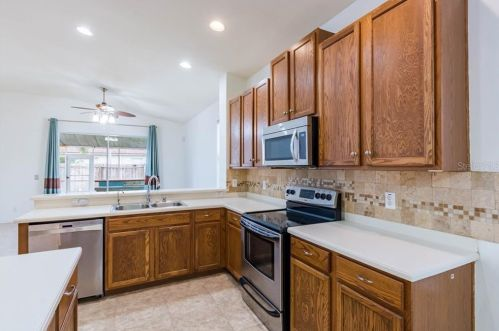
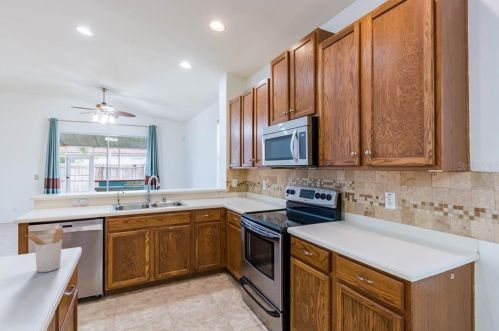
+ utensil holder (43, 250)
